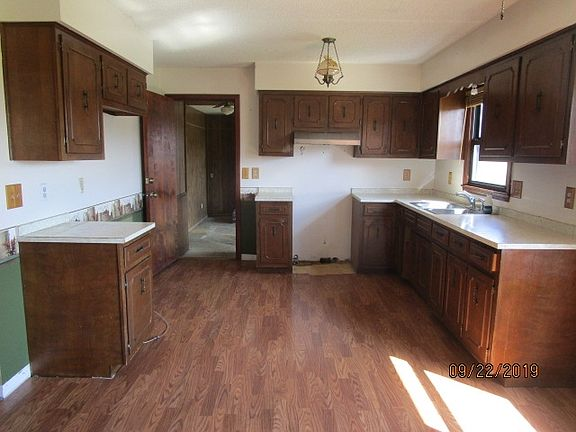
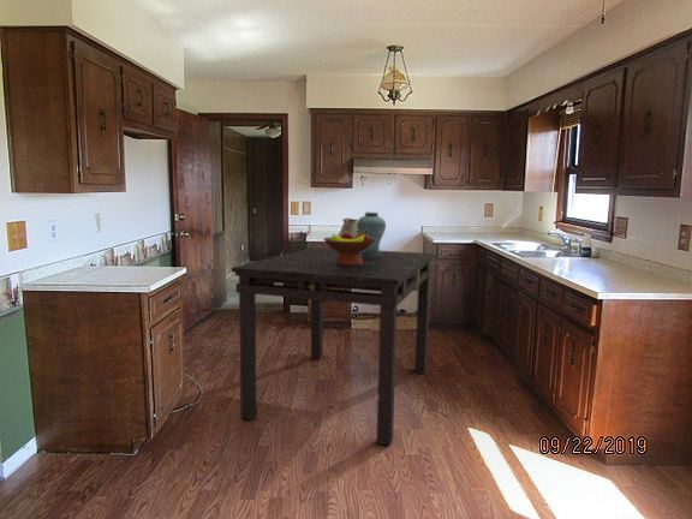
+ dining table (322, 327)
+ pitcher (350, 233)
+ vase (370, 233)
+ fruit bowl (350, 246)
